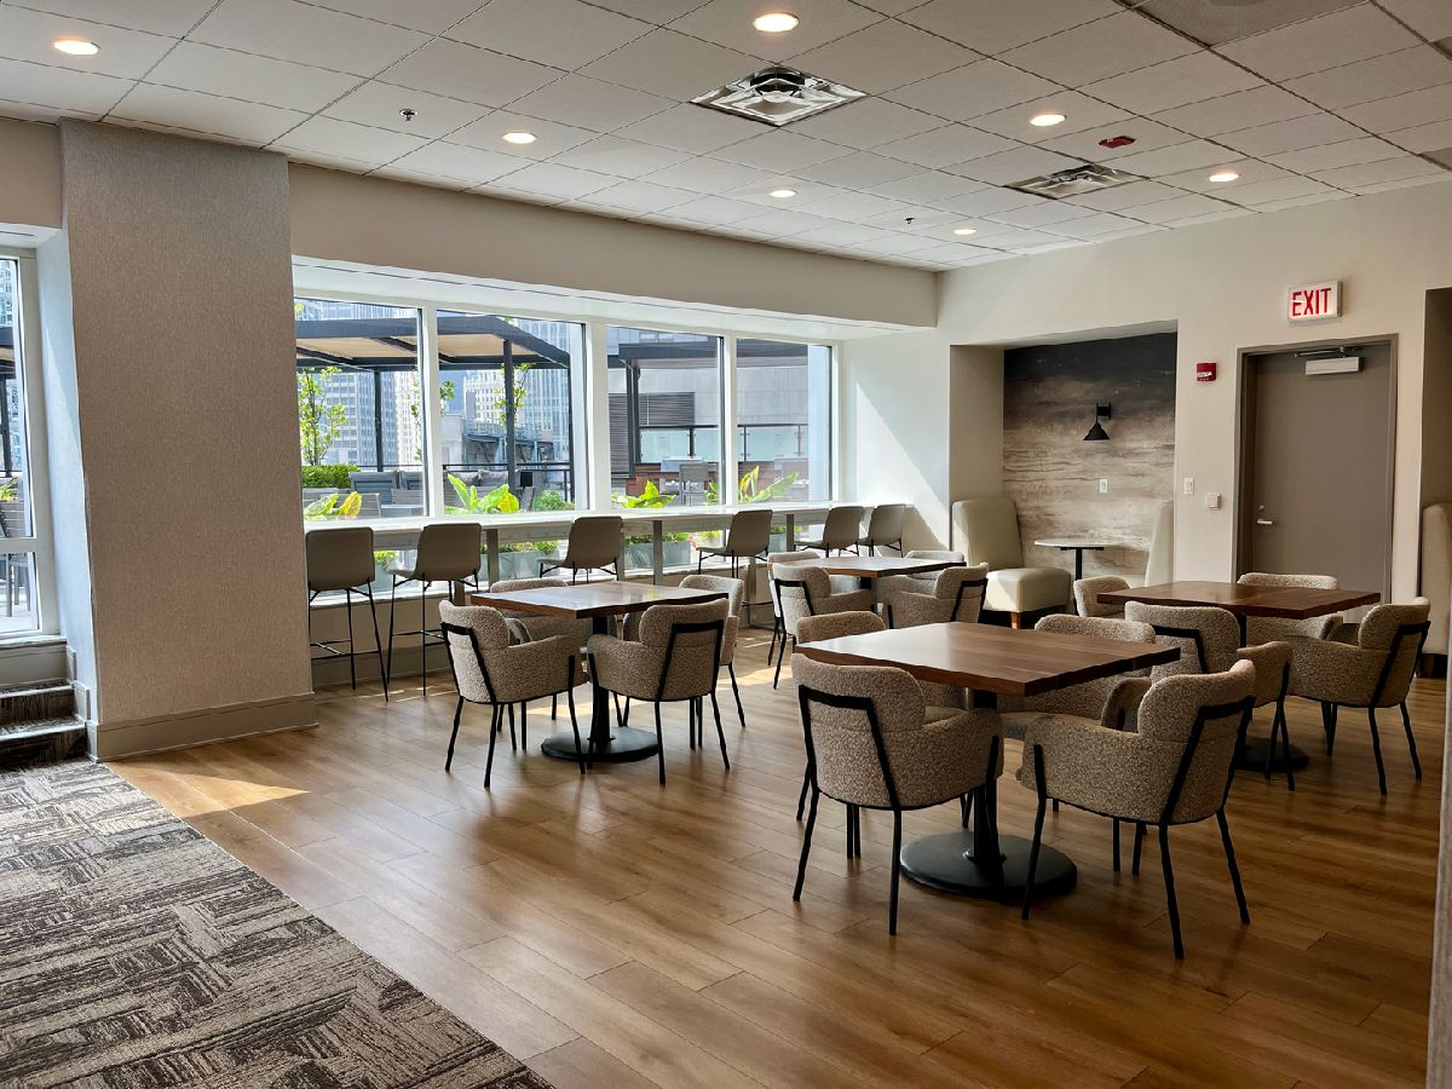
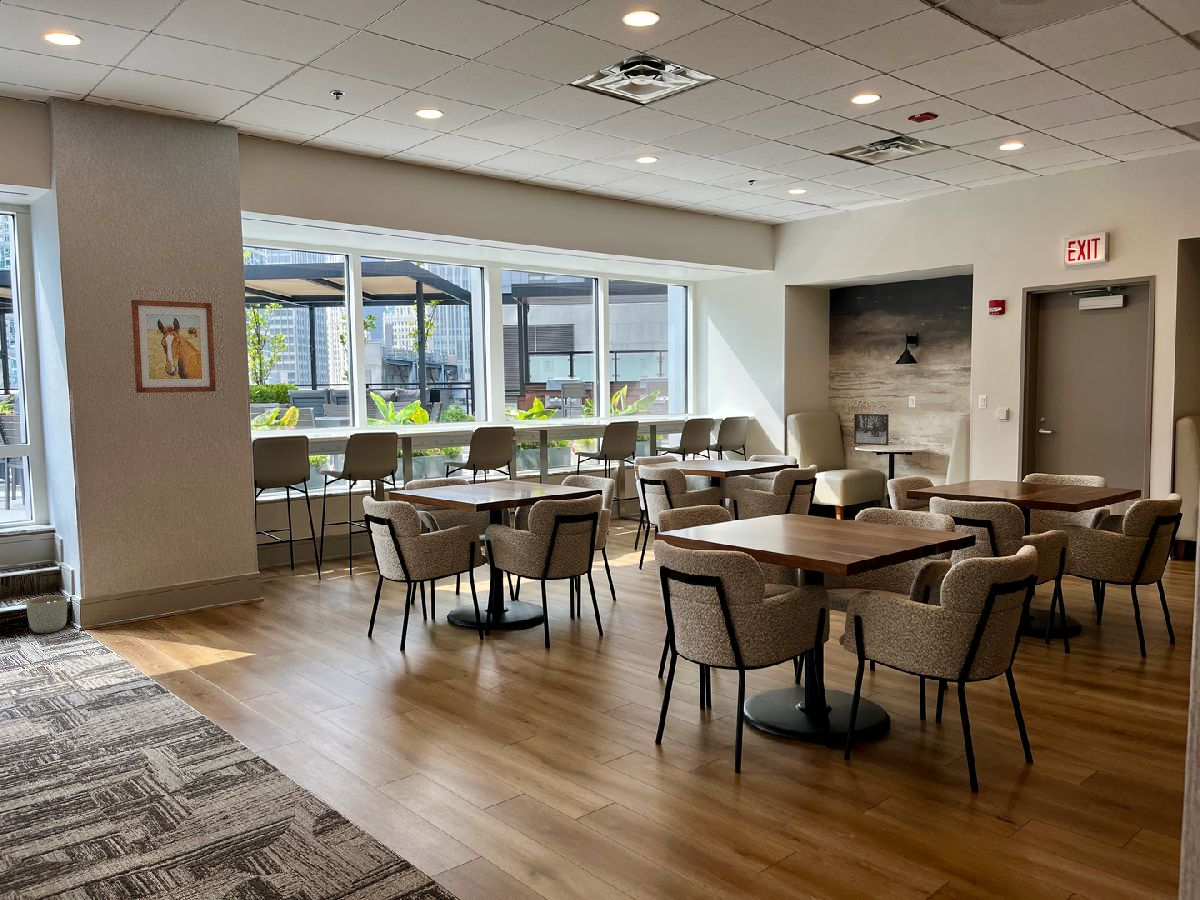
+ wall art (174, 347)
+ planter (47, 615)
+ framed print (871, 429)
